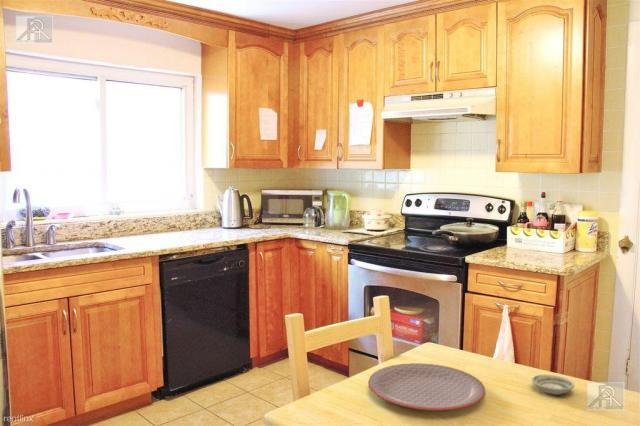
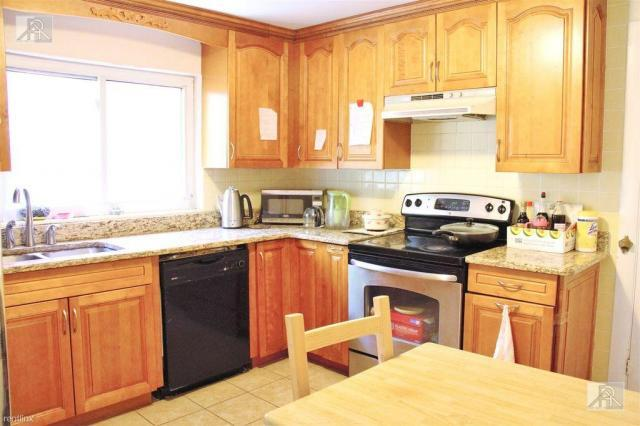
- plate (425, 388)
- saucer (552, 385)
